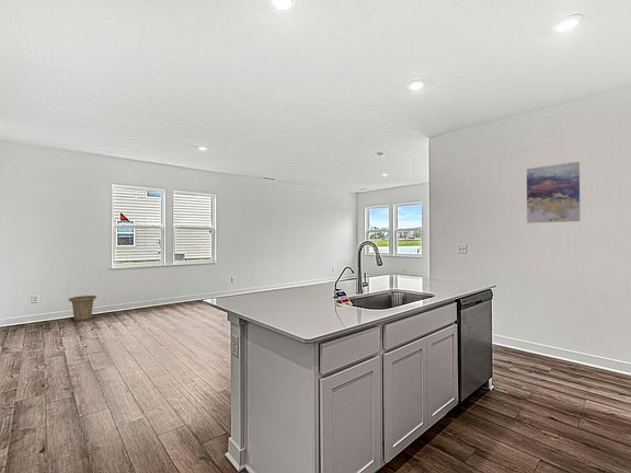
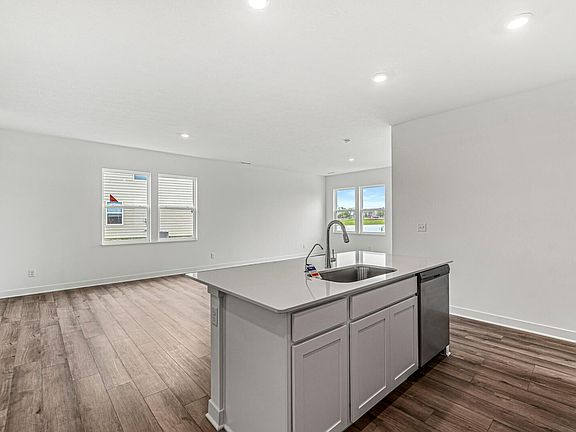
- wall art (551, 194)
- basket (82, 308)
